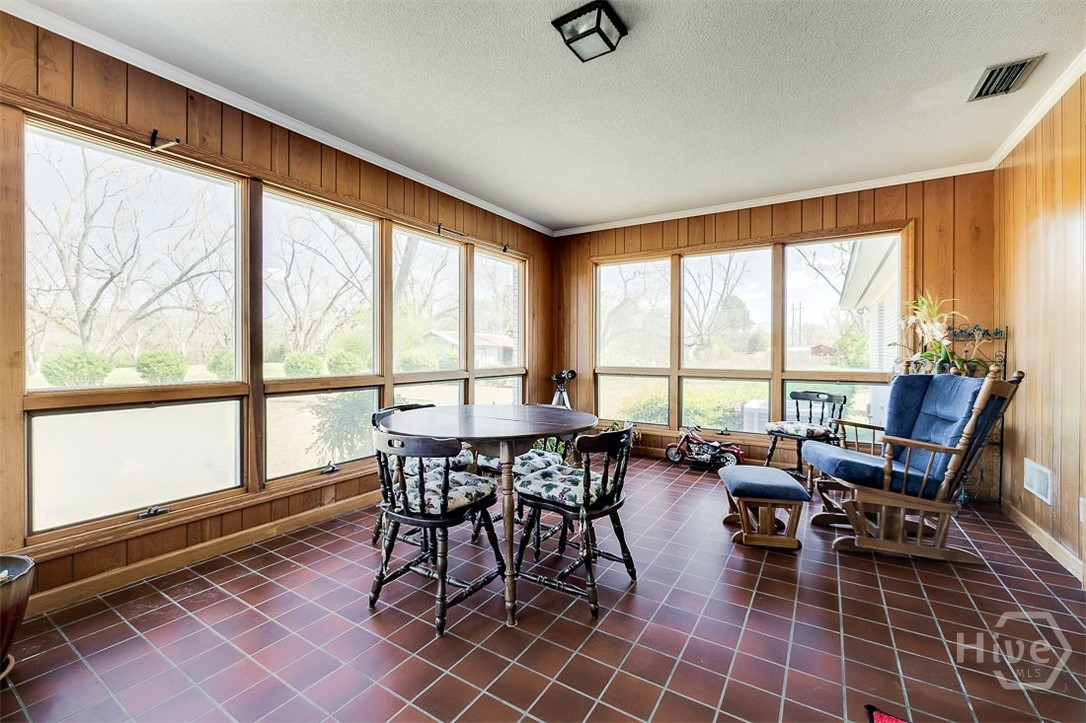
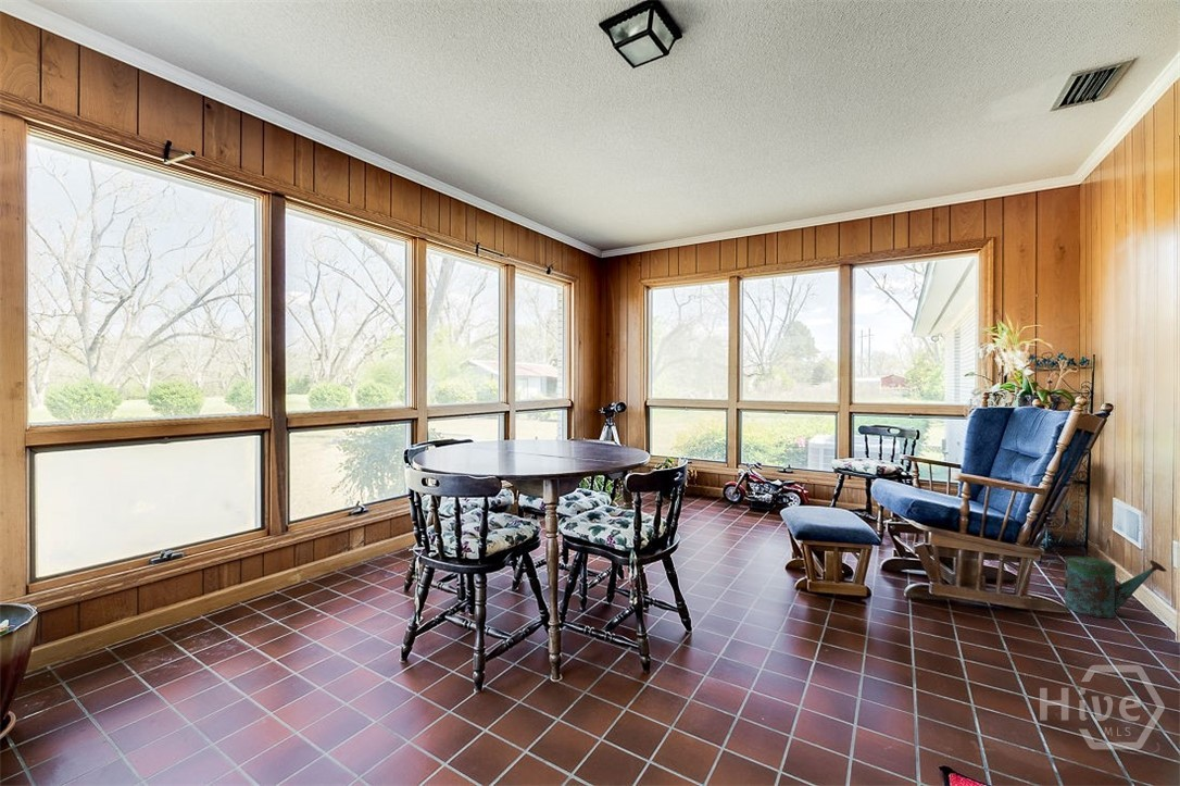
+ watering can (1104, 583)
